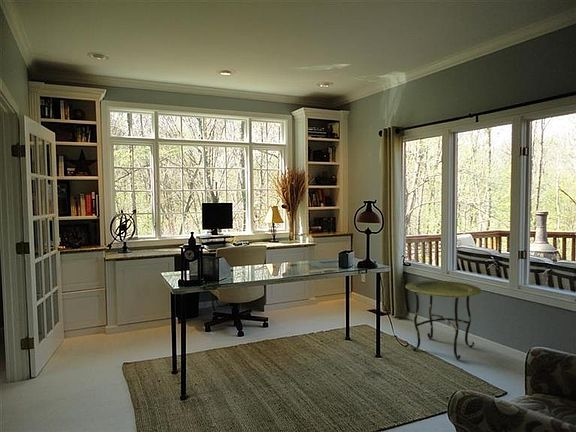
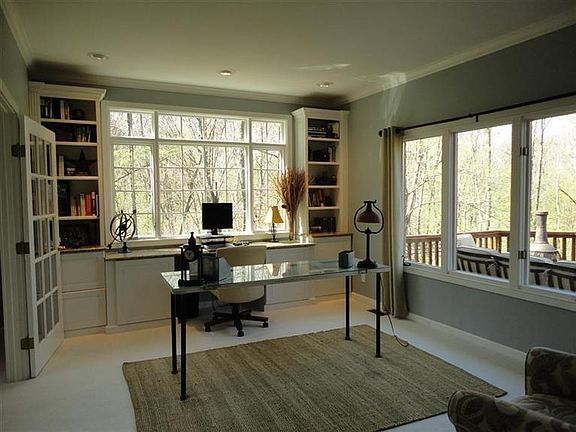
- side table (442, 318)
